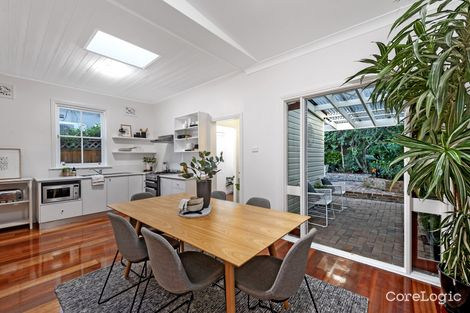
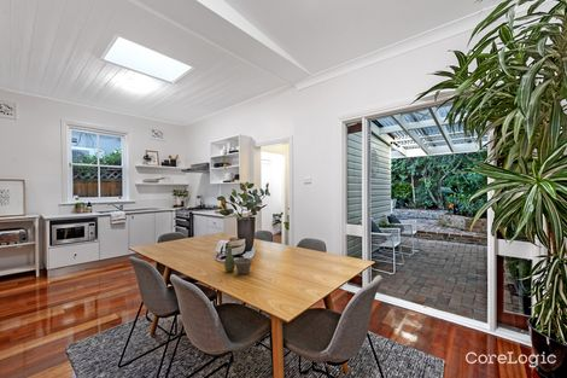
+ vase (238, 260)
